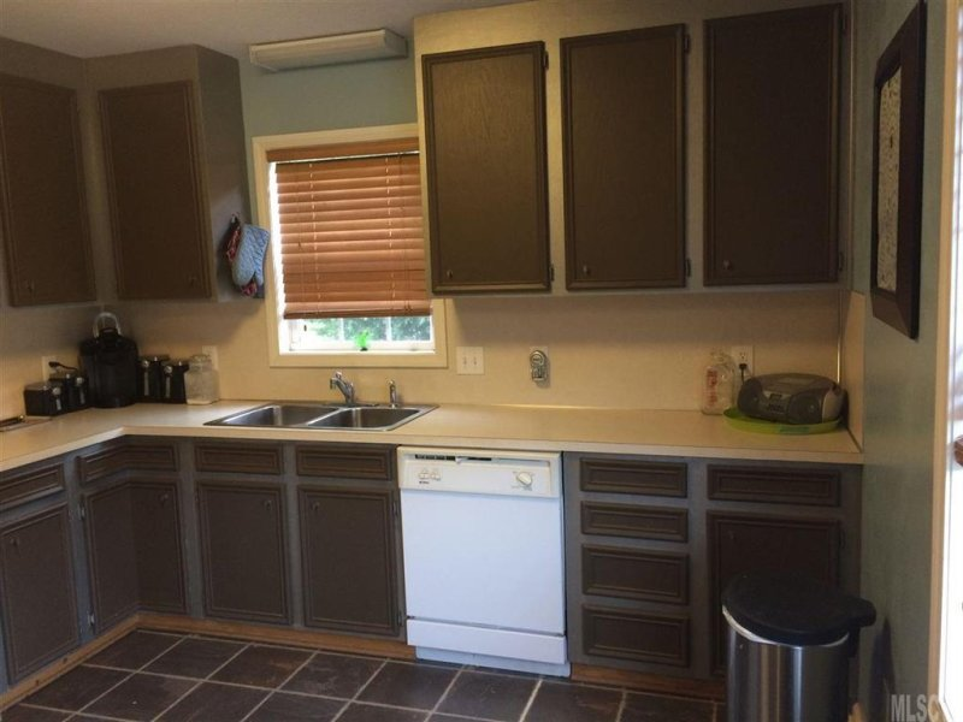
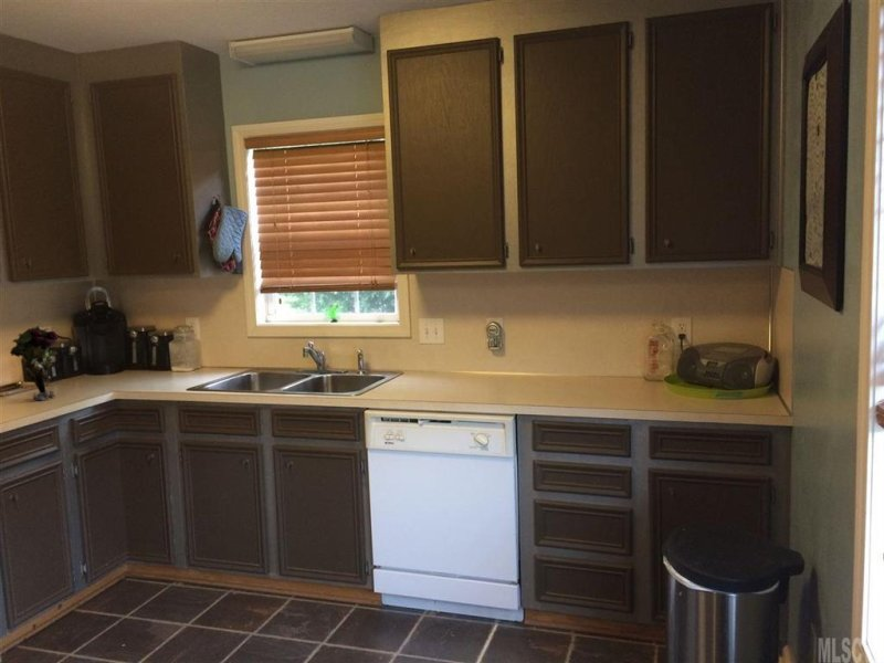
+ flower (35, 362)
